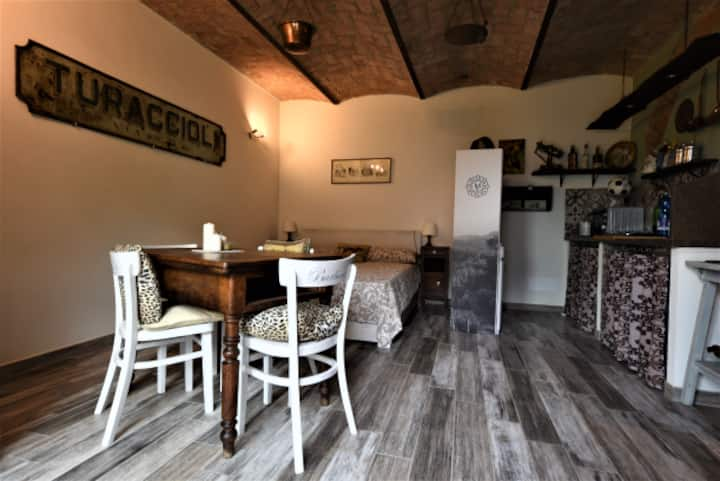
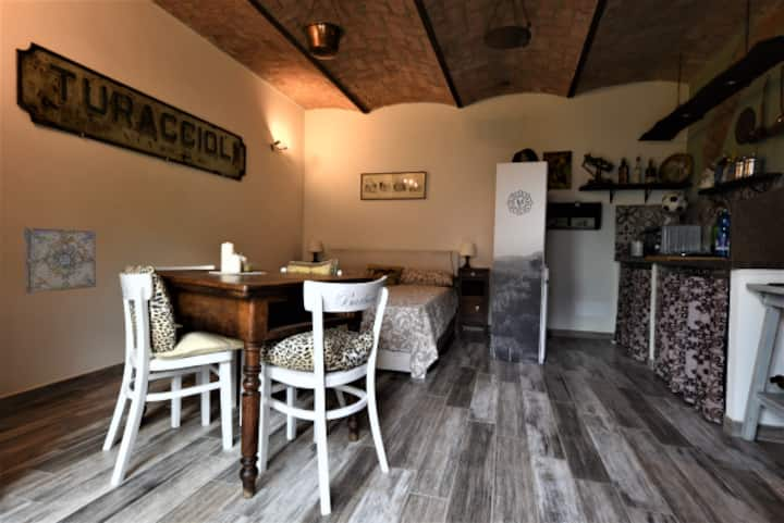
+ wall art (62, 259)
